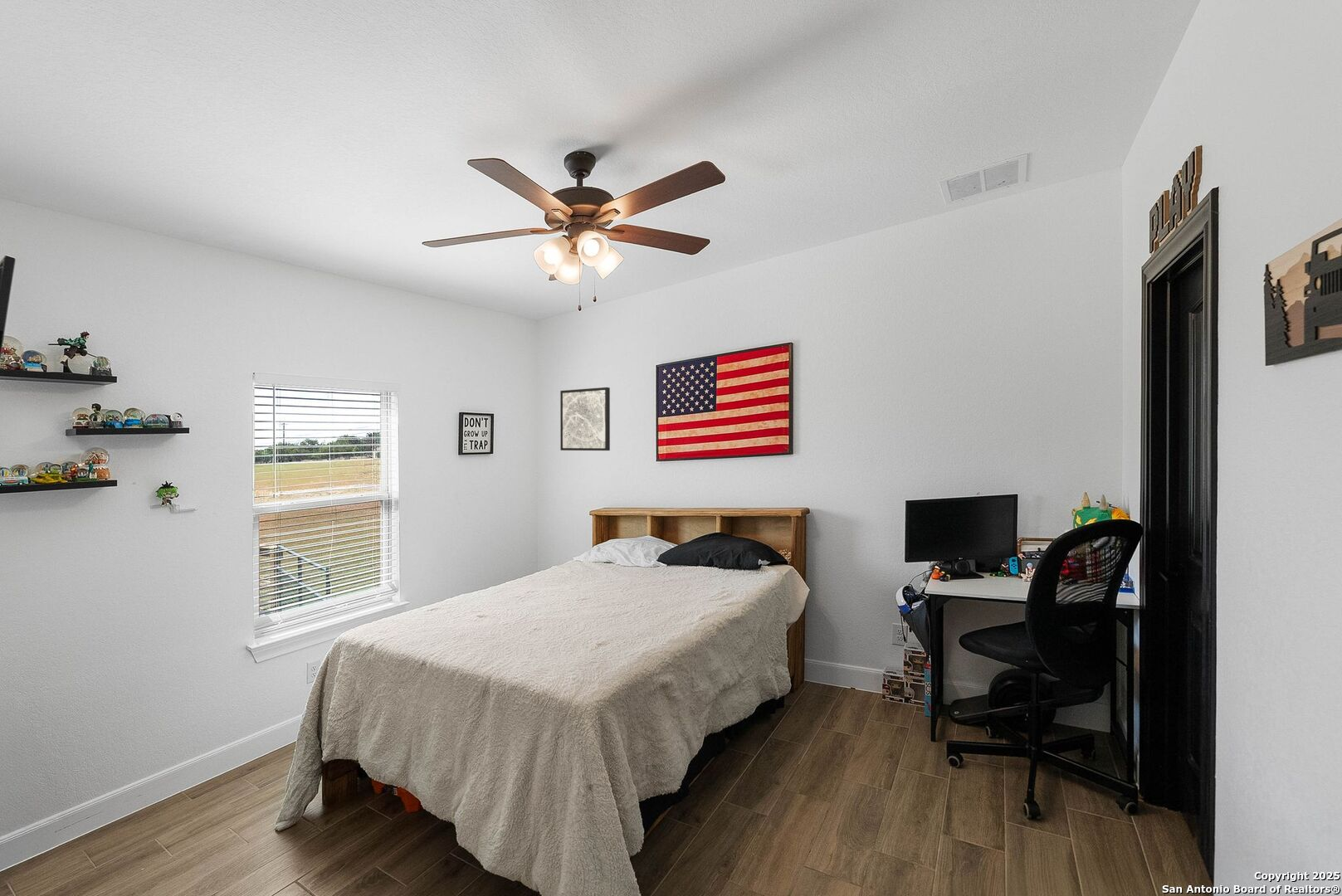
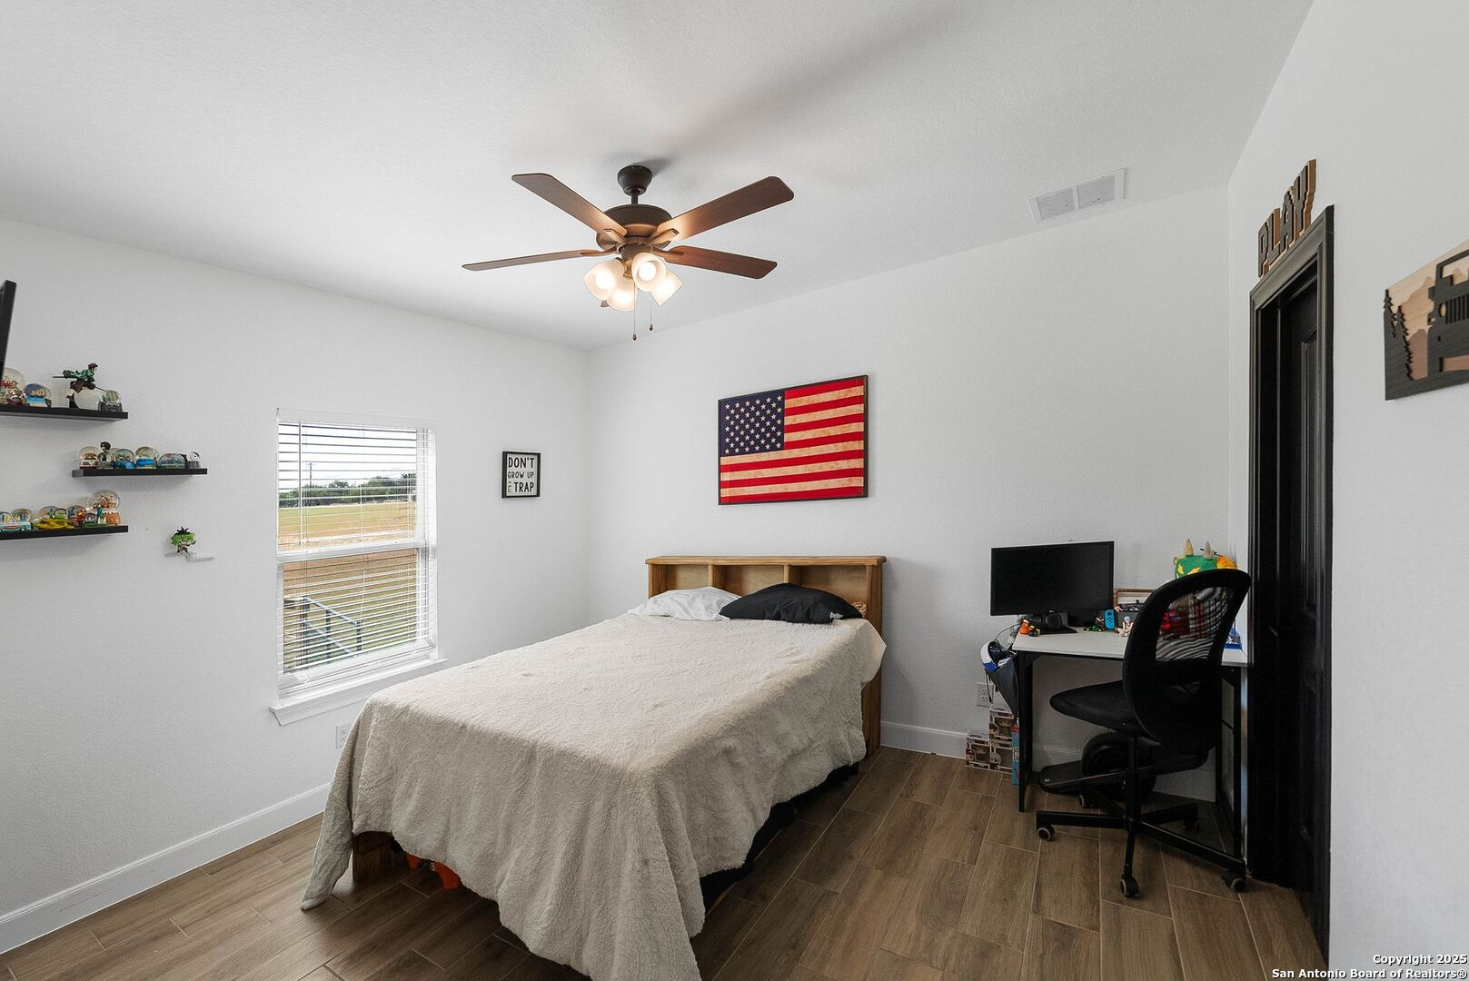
- wall art (584, 420)
